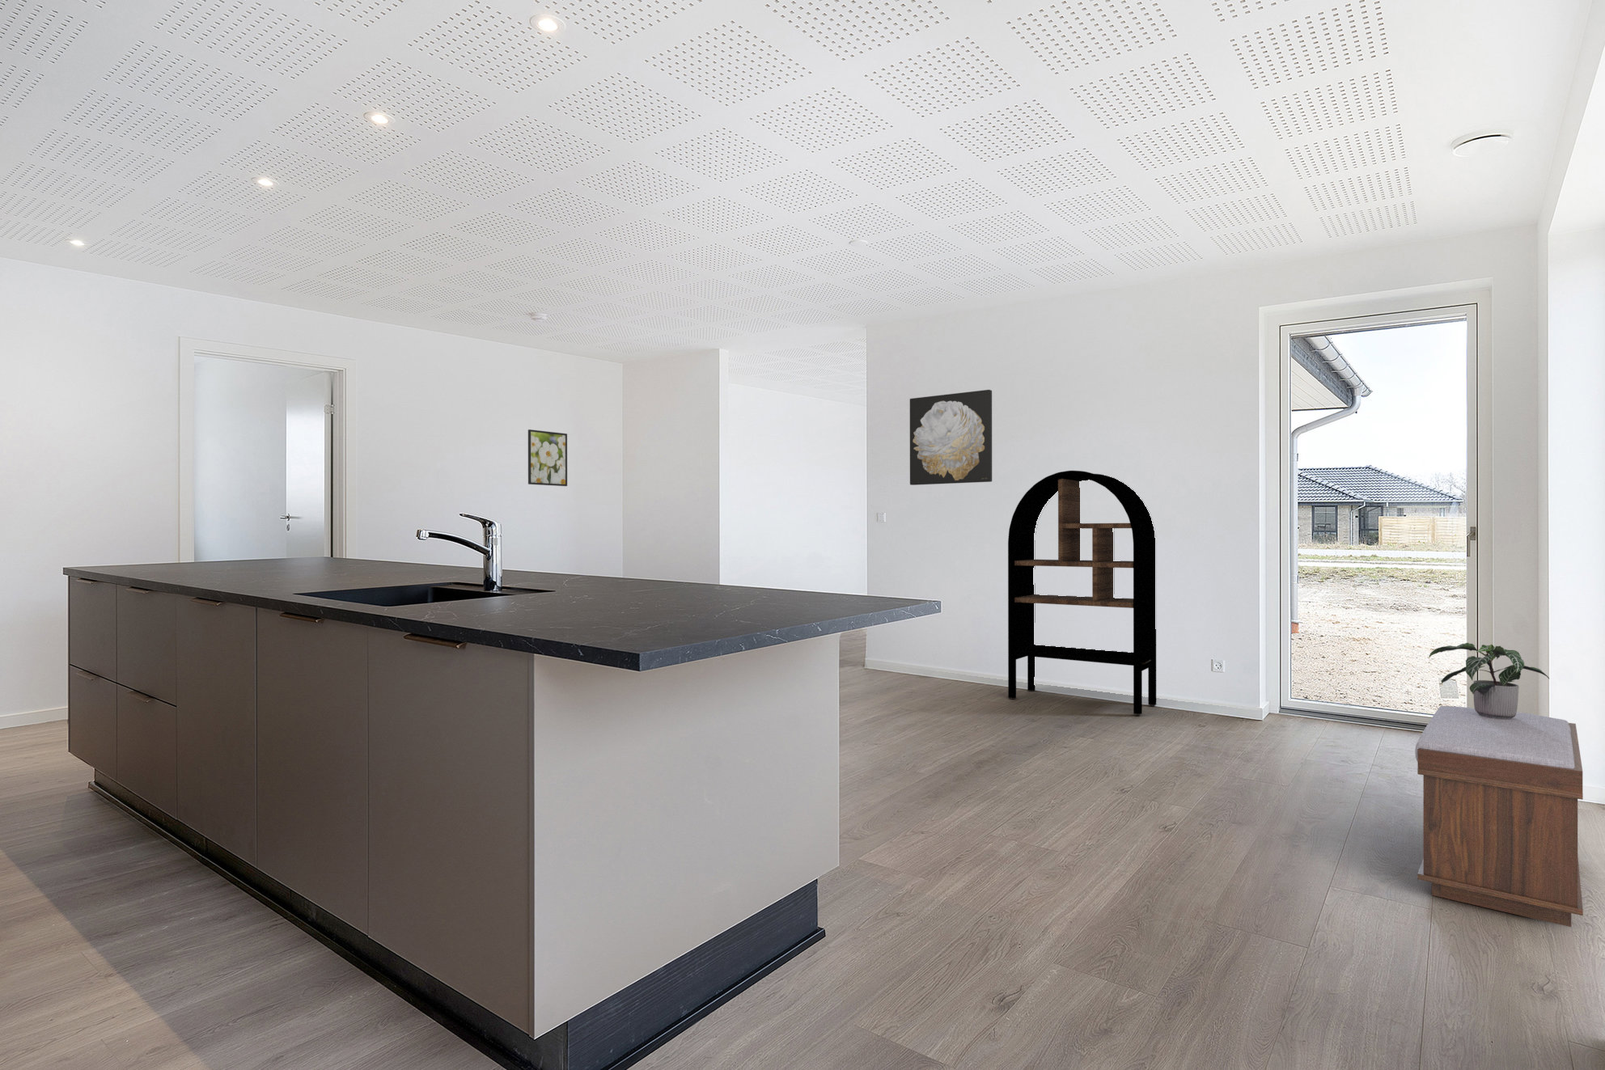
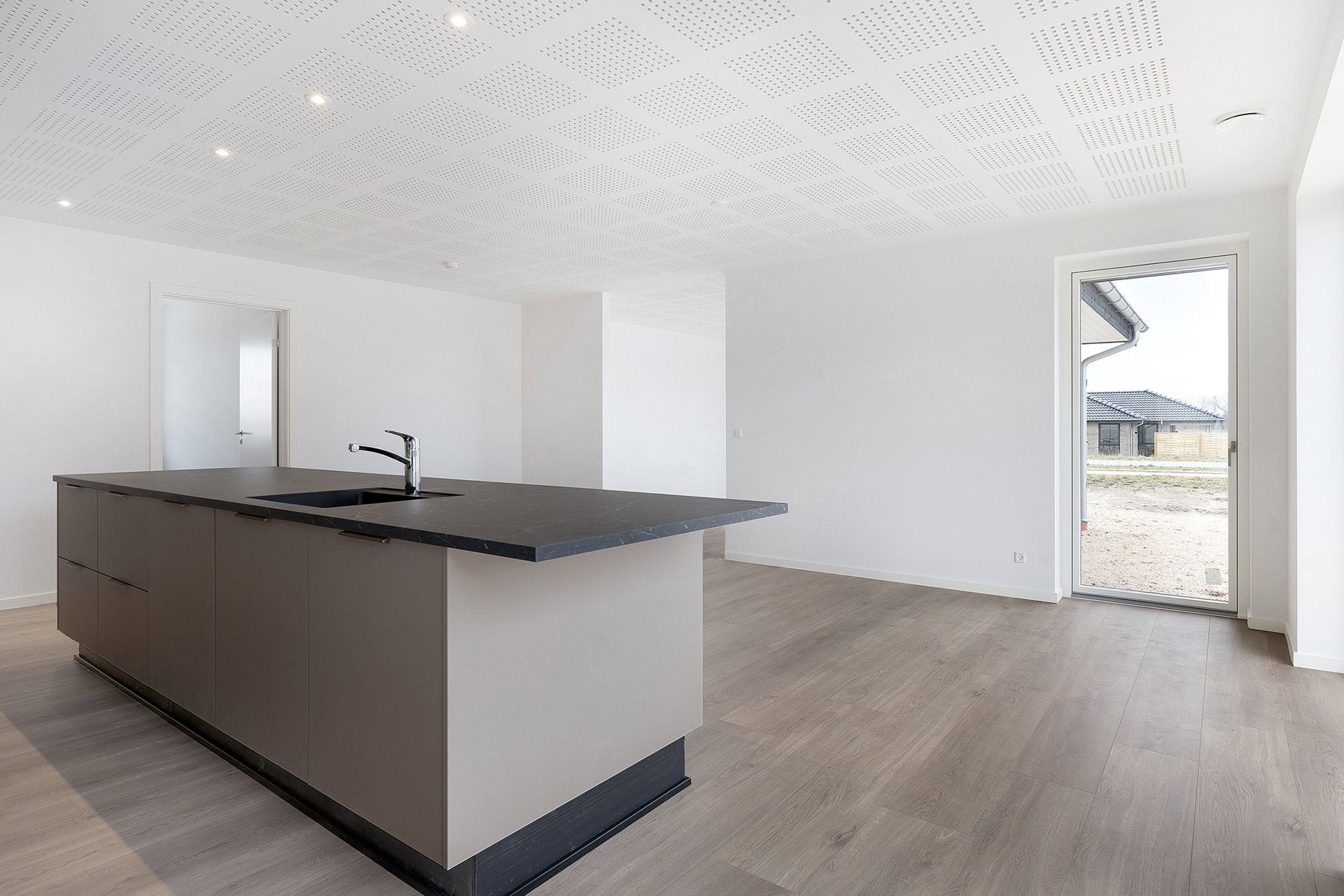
- bookshelf (1080, 597)
- potted plant (1488, 681)
- bench (1499, 800)
- wall art (949, 438)
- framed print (548, 457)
